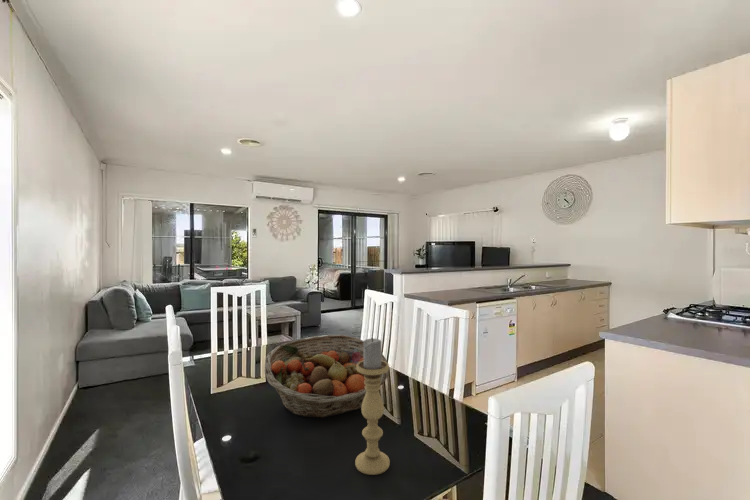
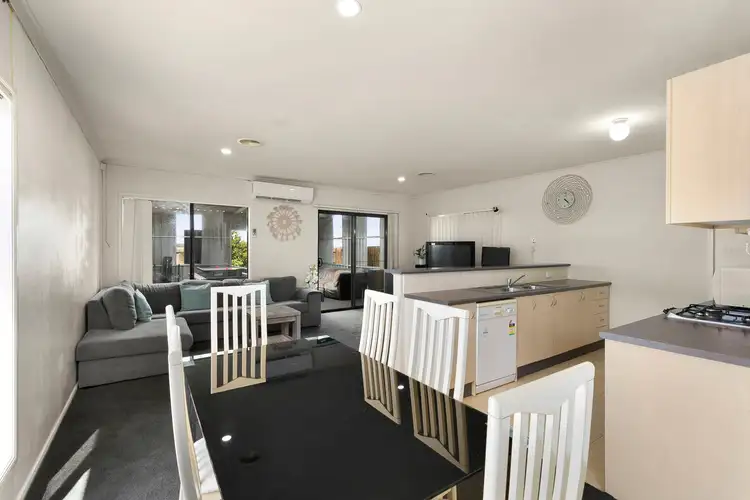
- fruit basket (328, 372)
- candle holder (372, 400)
